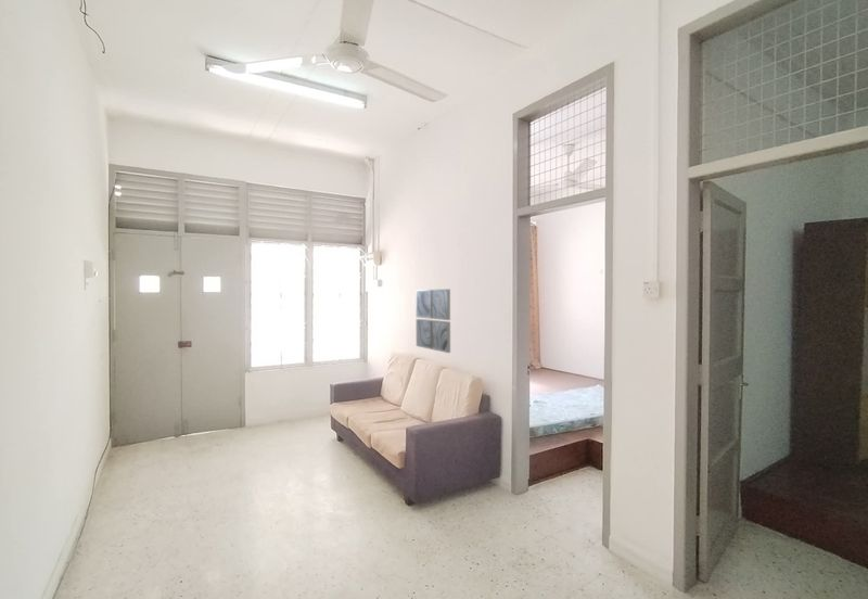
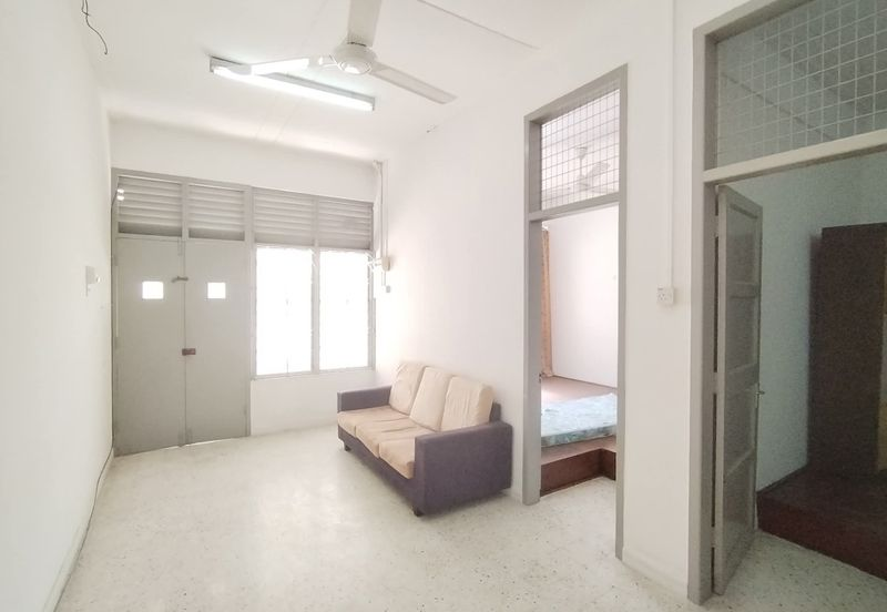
- wall art (432, 318)
